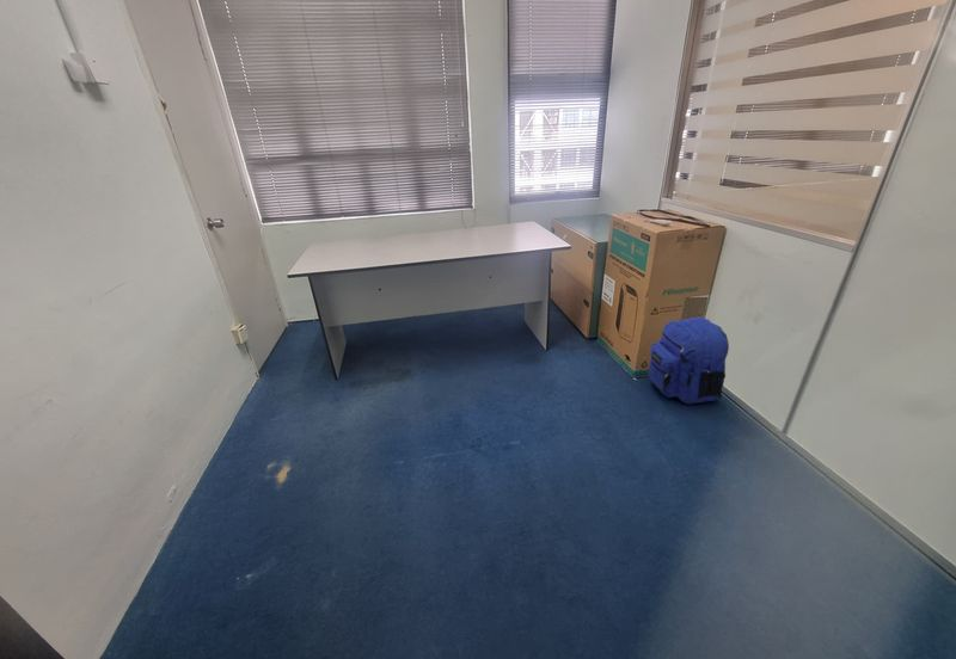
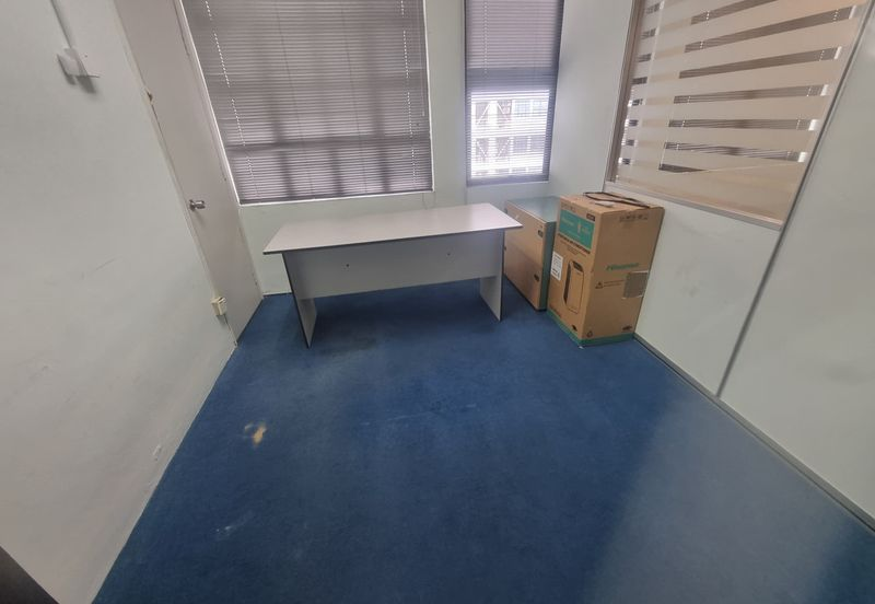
- backpack (687, 358)
